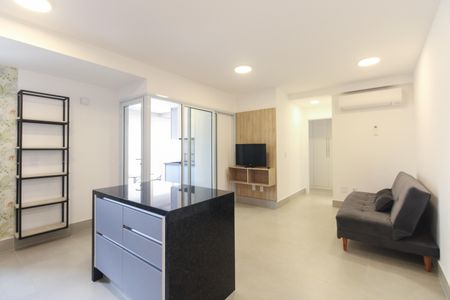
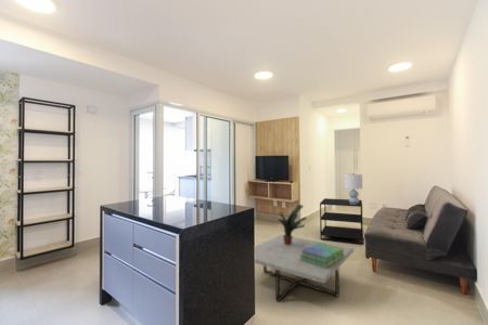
+ potted plant (290, 224)
+ stack of books (322, 253)
+ lamp (354, 187)
+ coffee table (297, 266)
+ side table (342, 219)
